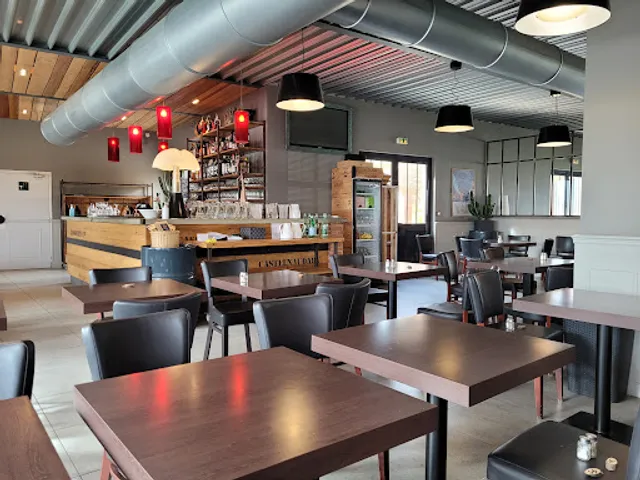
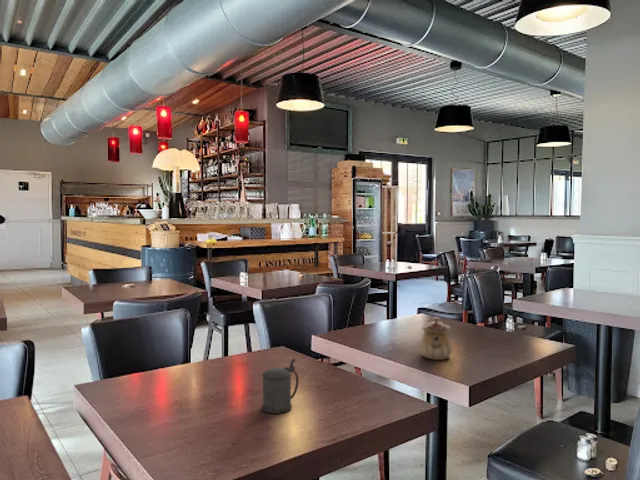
+ teapot (435, 335)
+ beer stein (281, 384)
